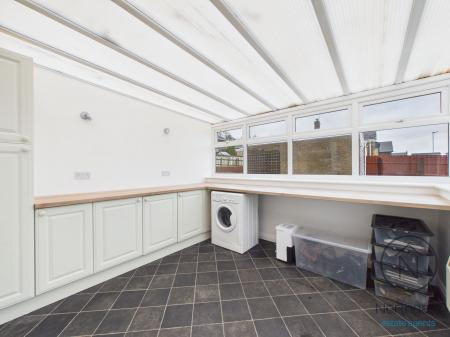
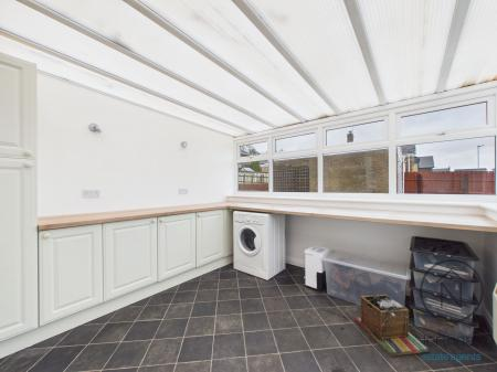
+ laundry basket (388, 319)
